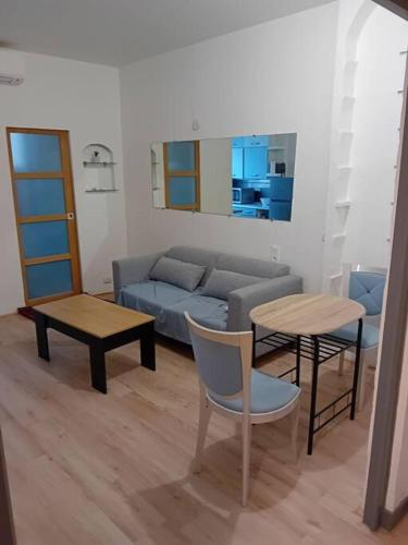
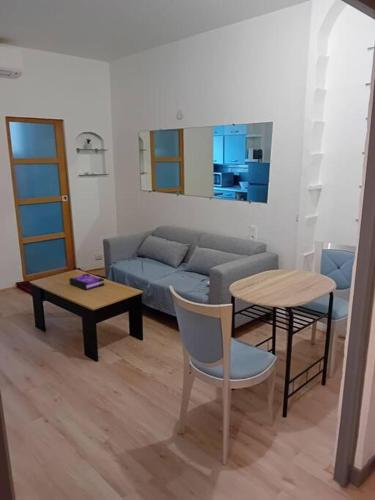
+ board game (85, 281)
